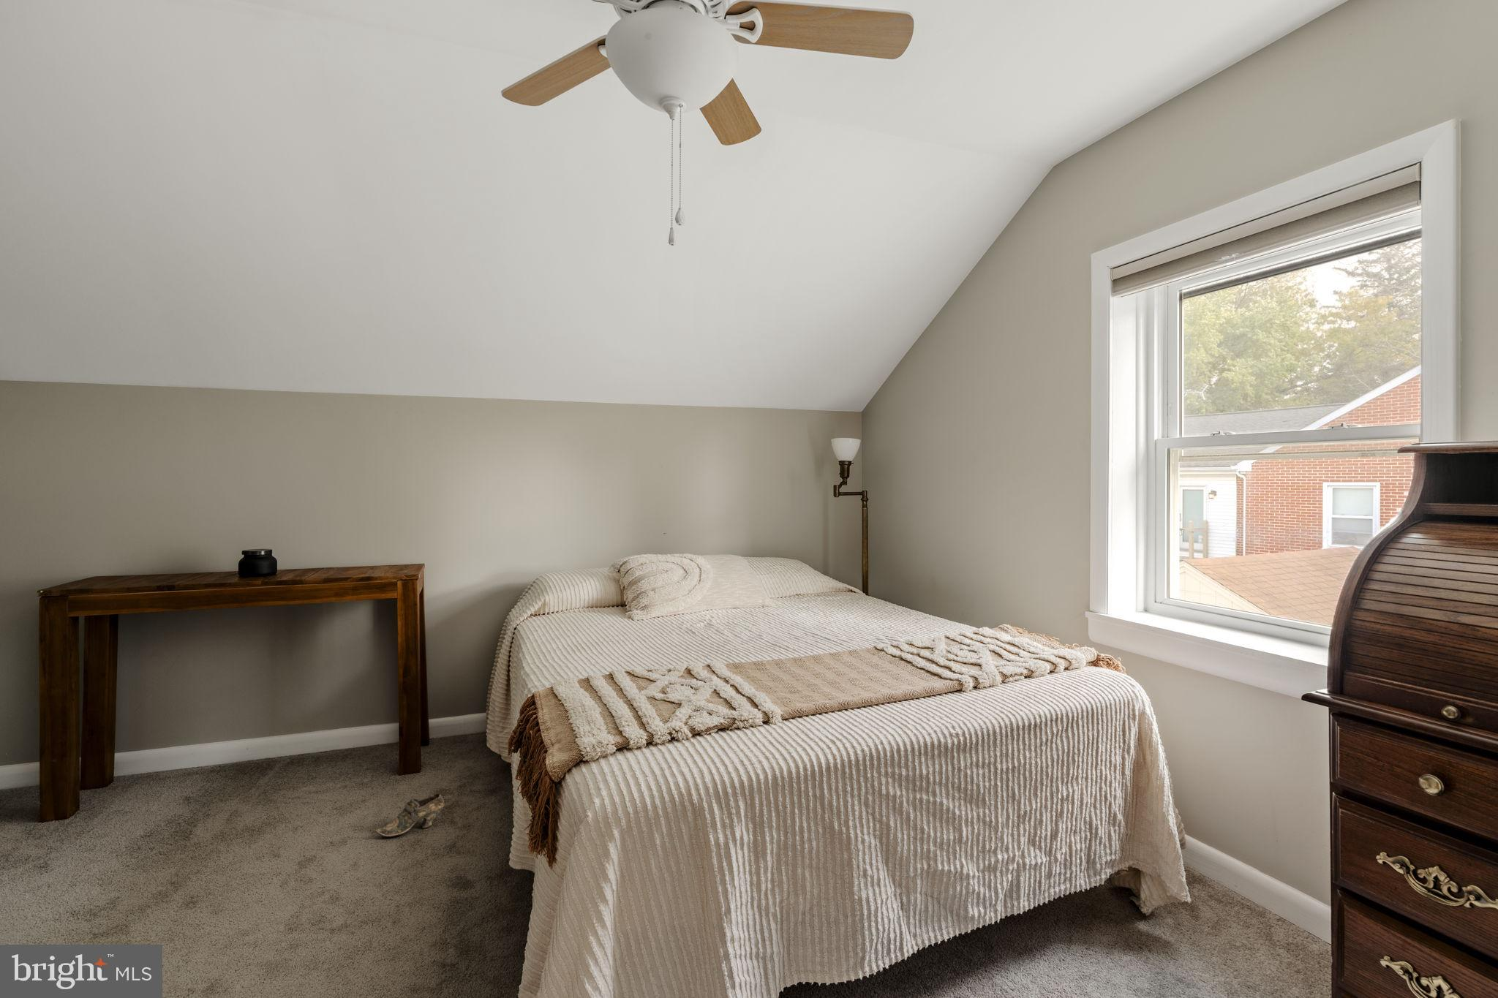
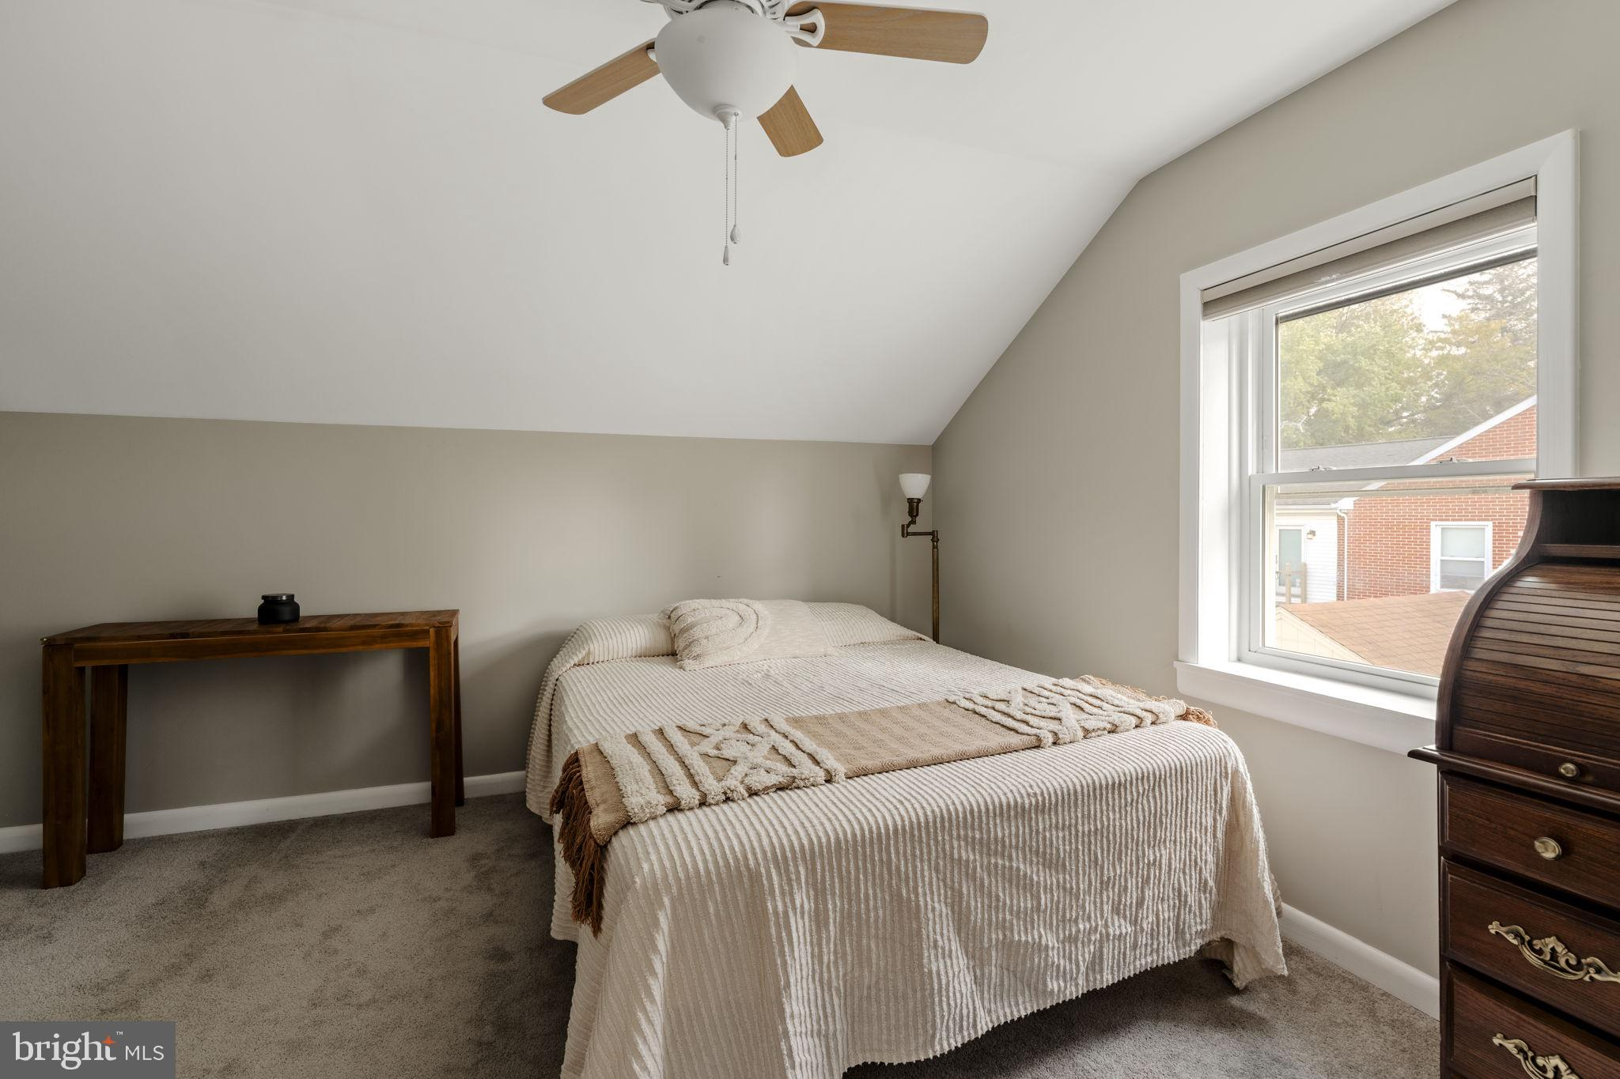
- shoe (411, 814)
